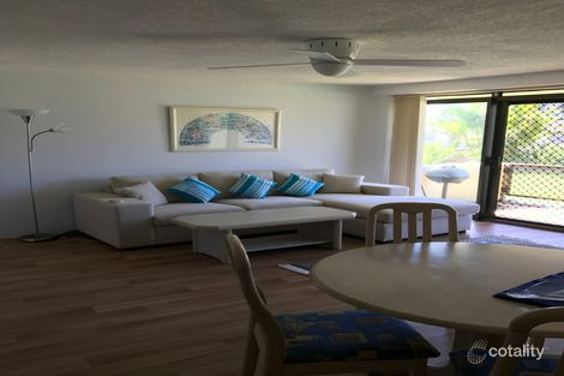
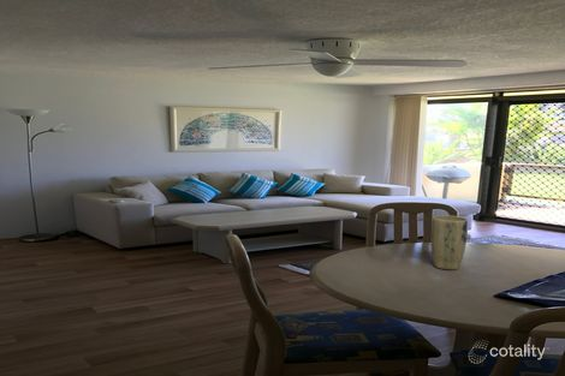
+ plant pot (447, 241)
